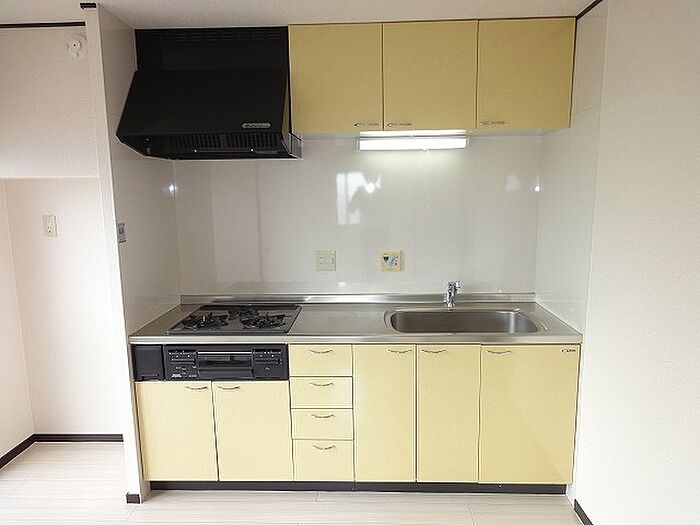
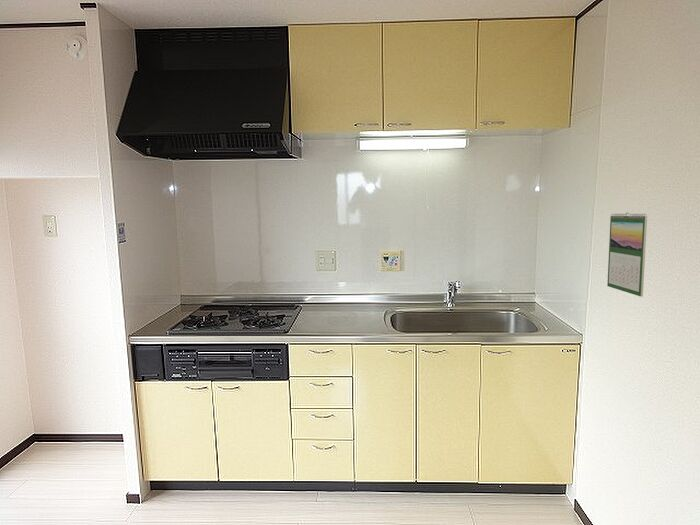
+ calendar (625, 251)
